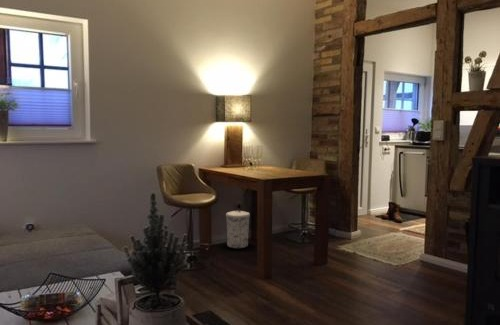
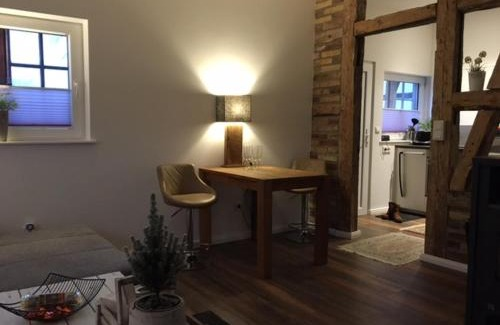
- trash can (237, 228)
